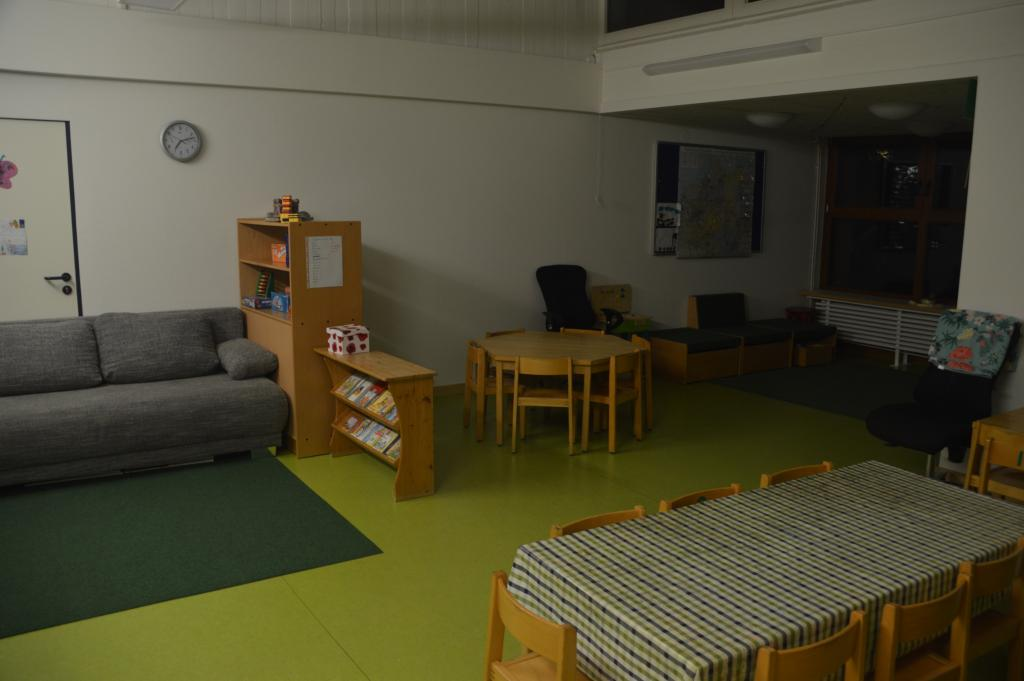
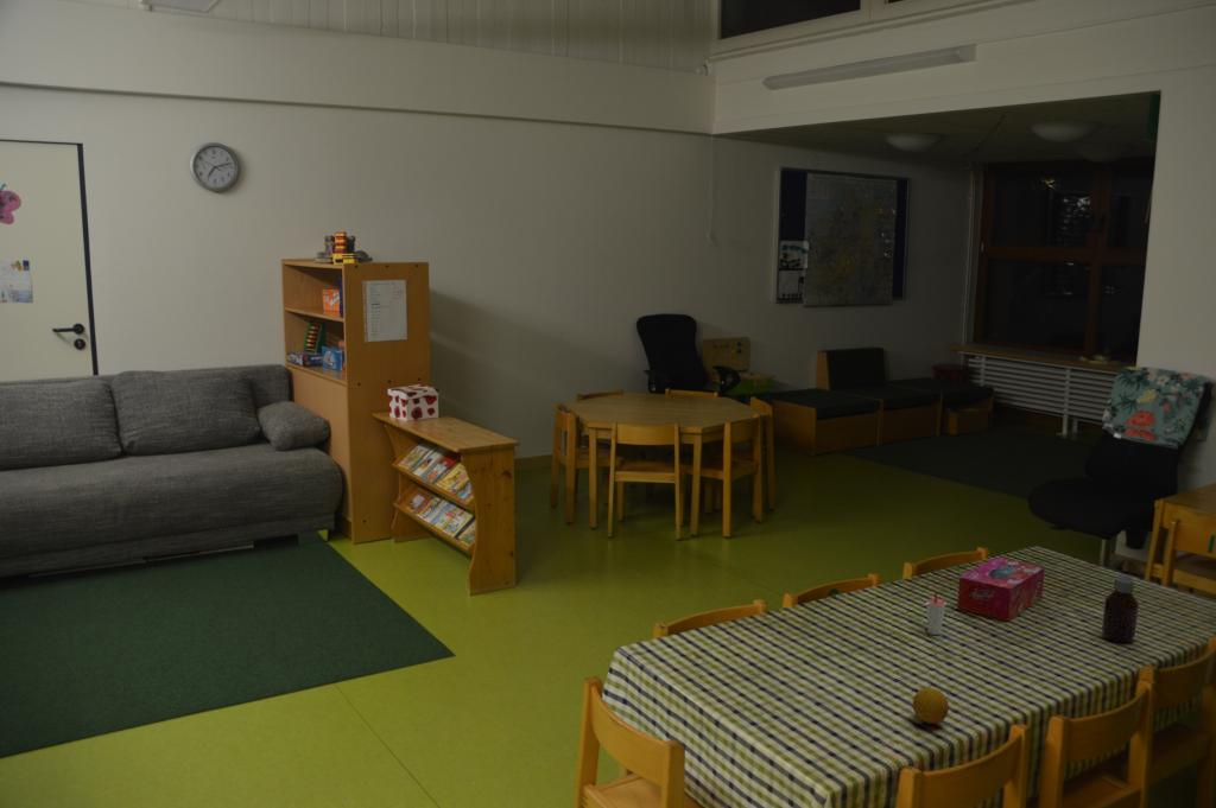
+ bottle (1120, 607)
+ fruit (930, 705)
+ tissue box (1001, 587)
+ cup (935, 612)
